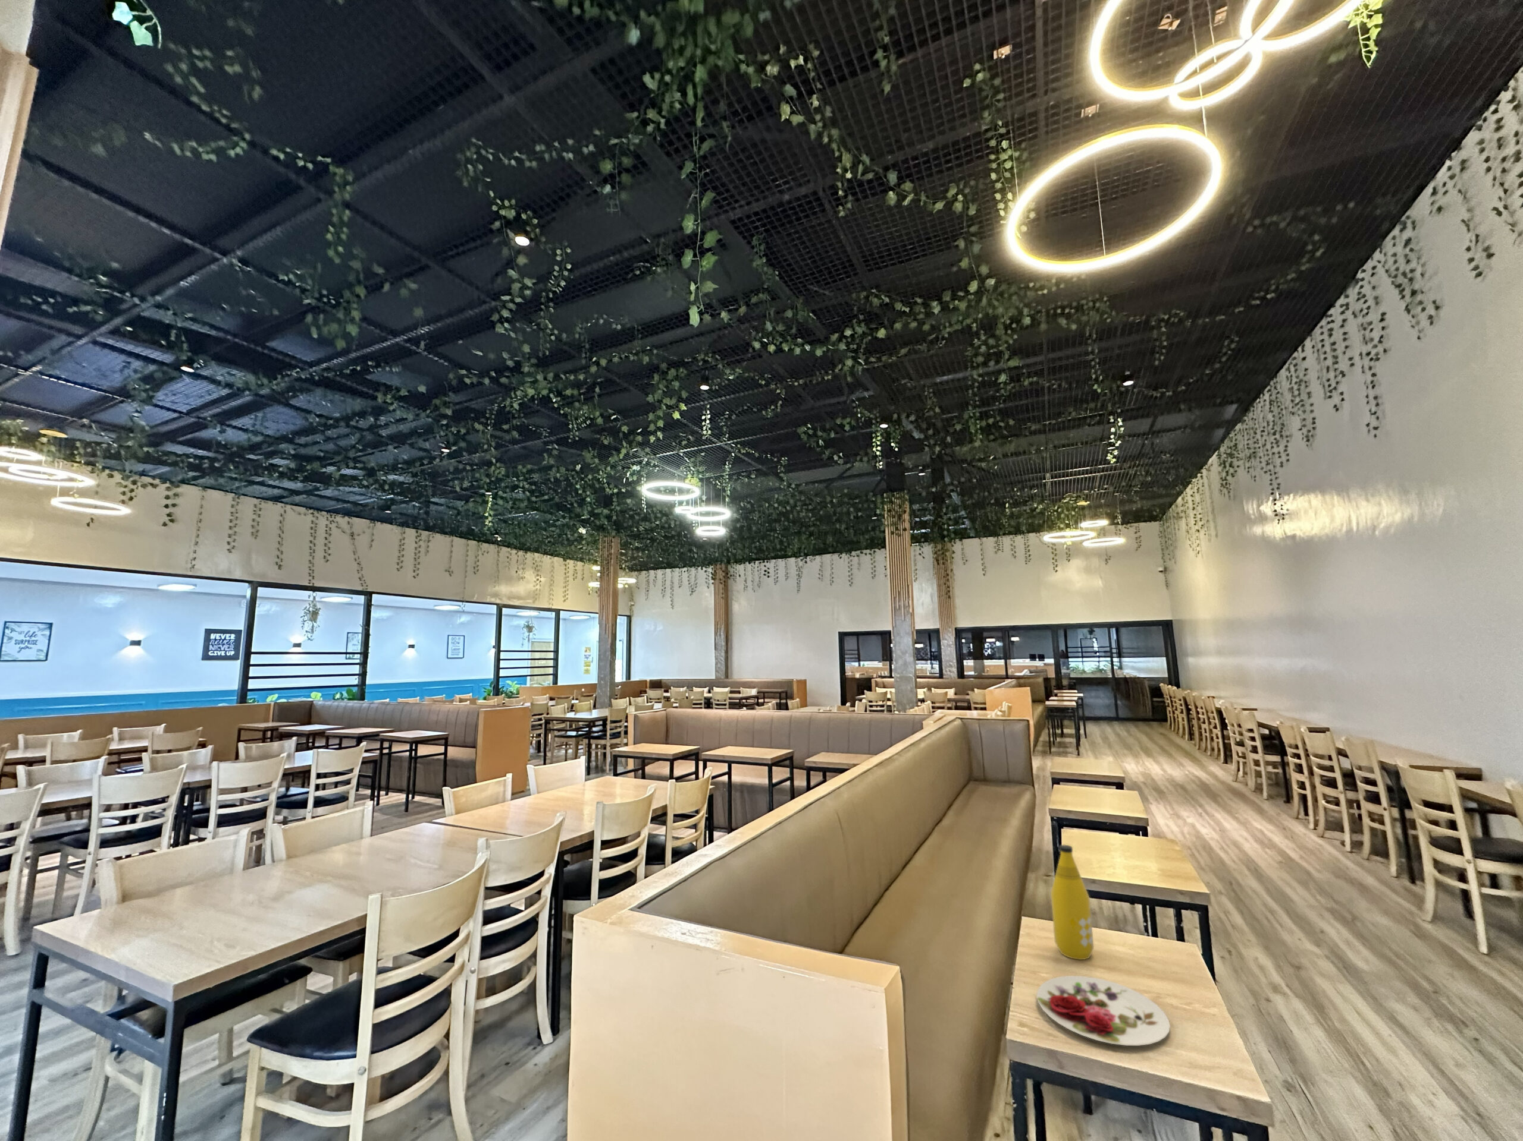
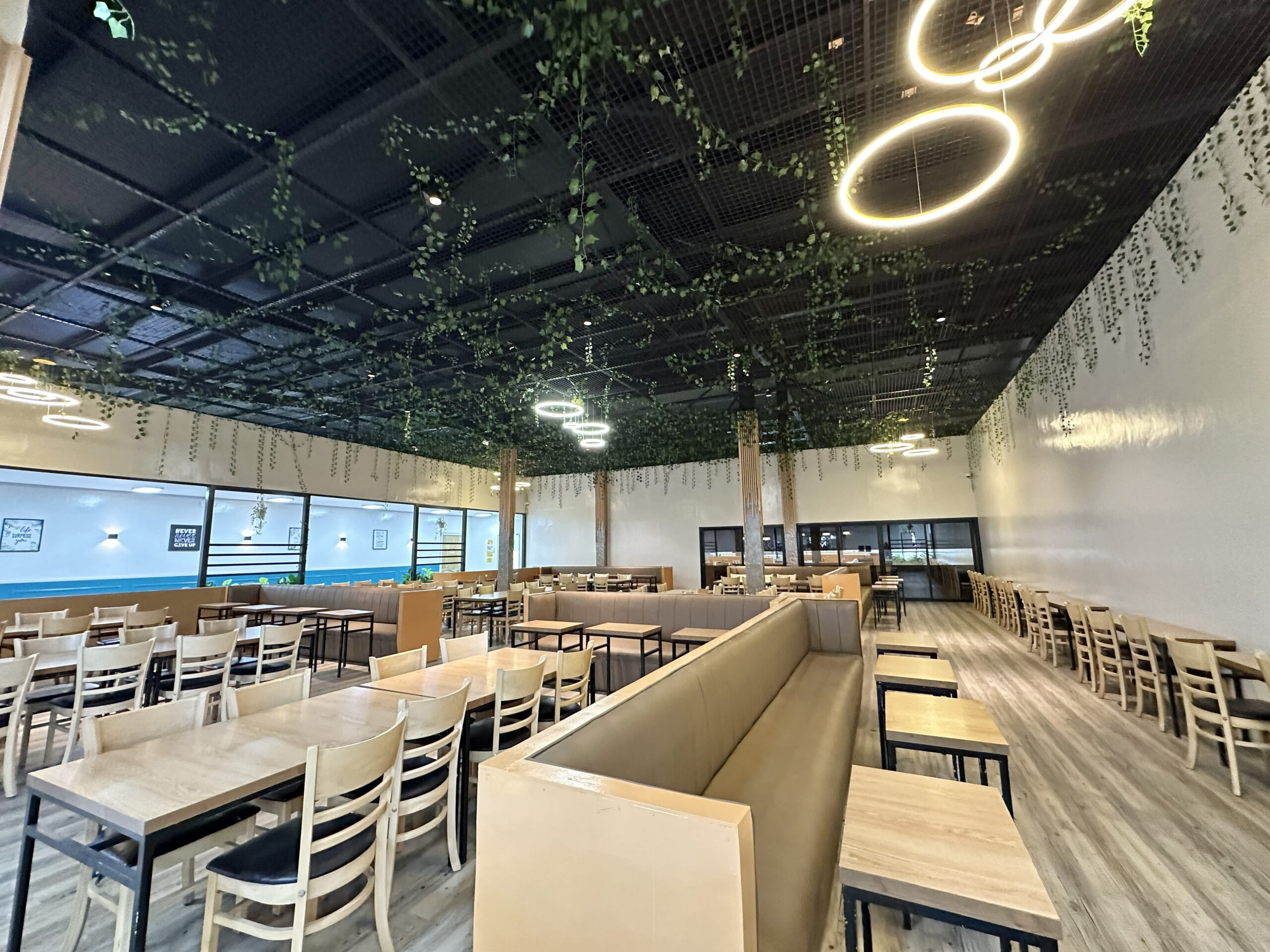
- plate (1100, 1006)
- bottle (1070, 899)
